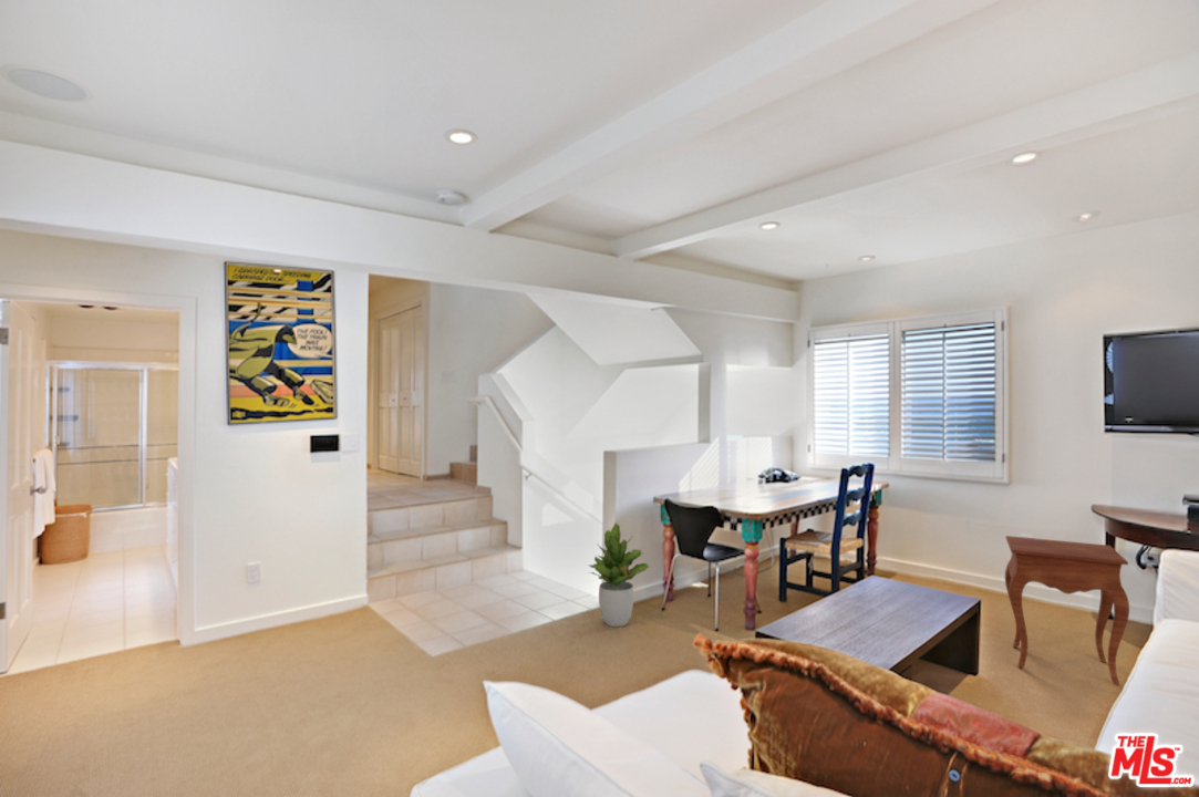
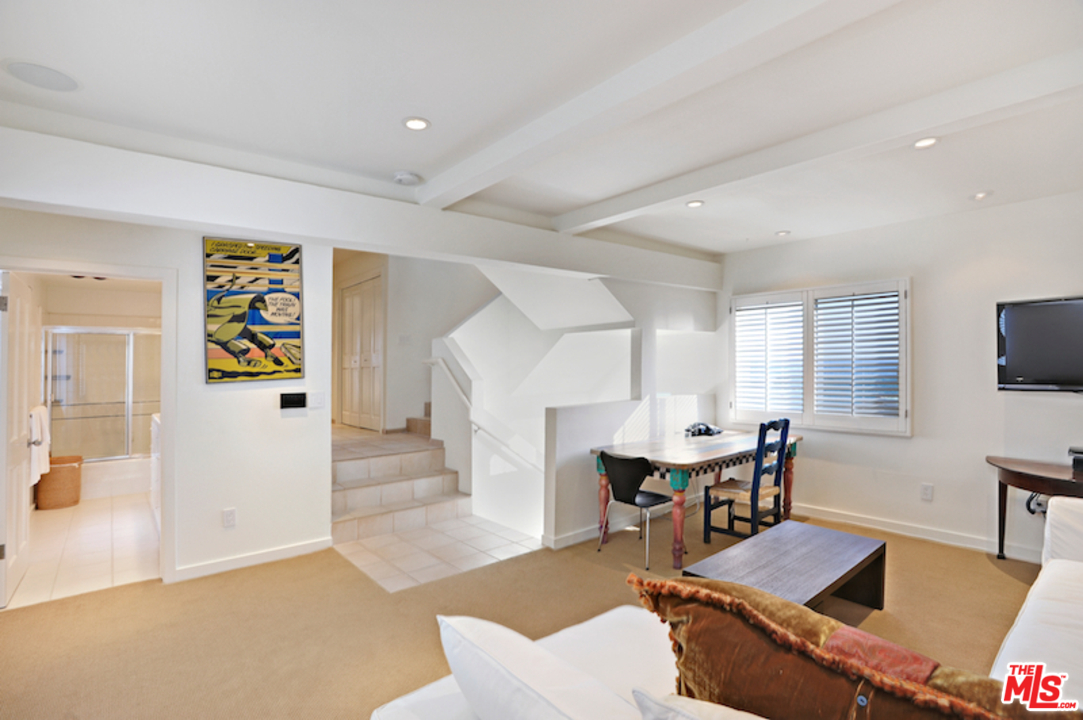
- potted plant (616, 575)
- side table (1067, 593)
